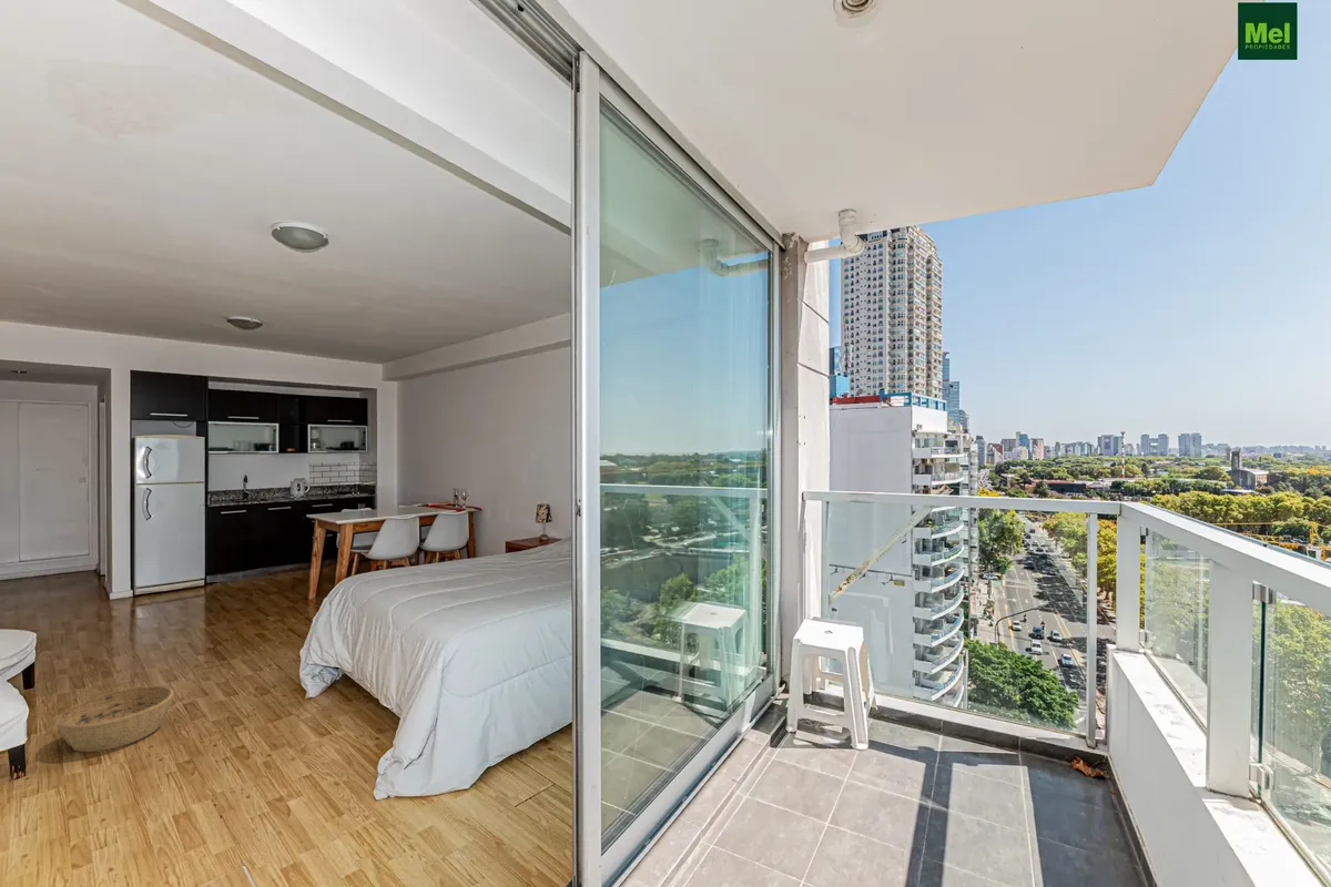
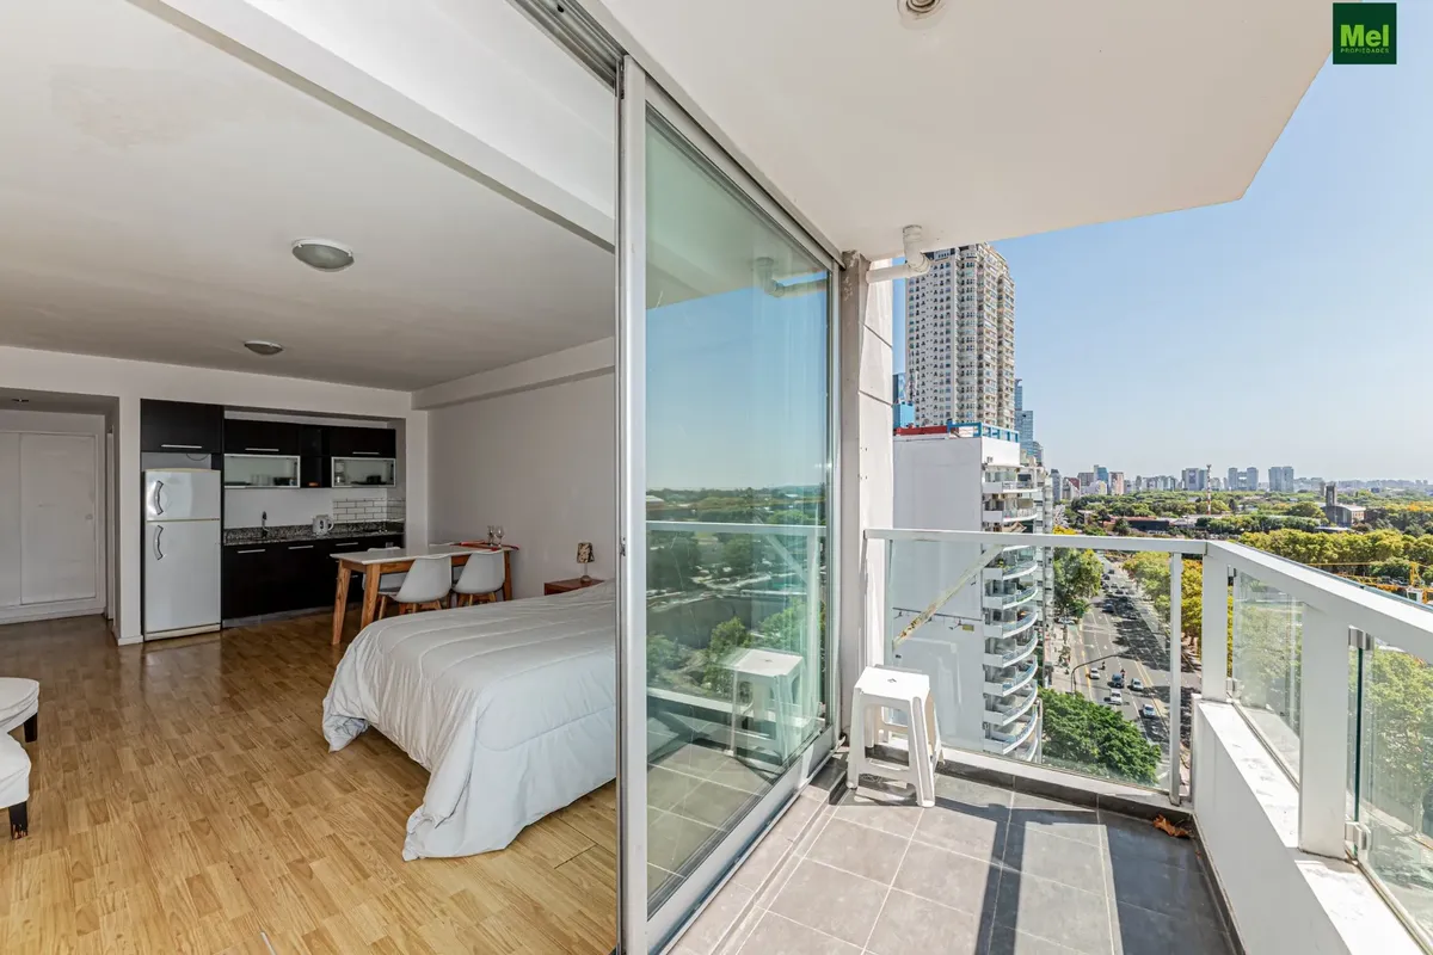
- basket (118, 718)
